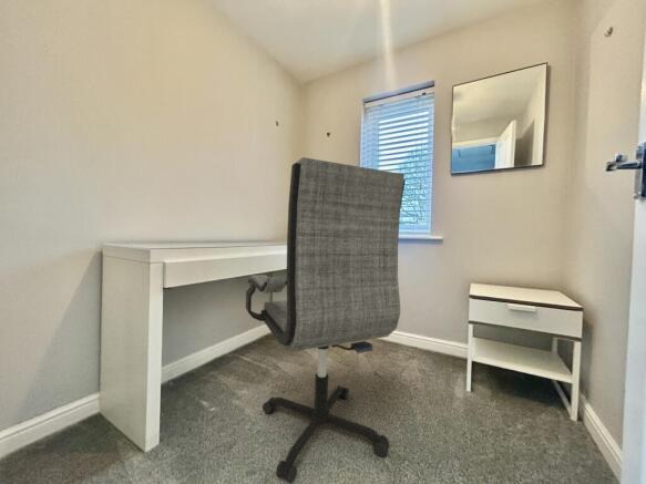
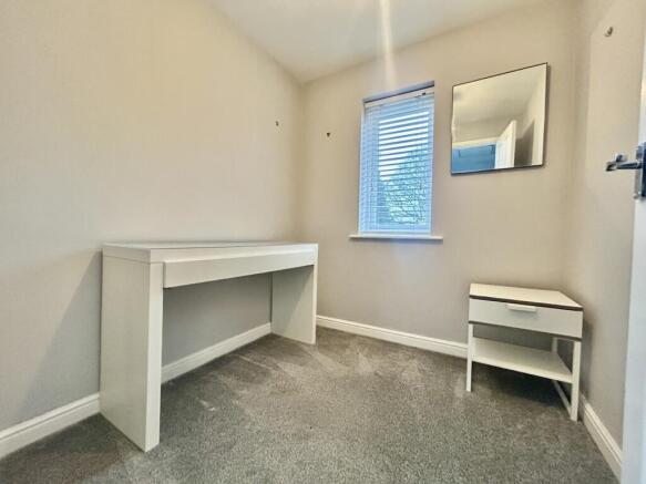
- office chair (321, 303)
